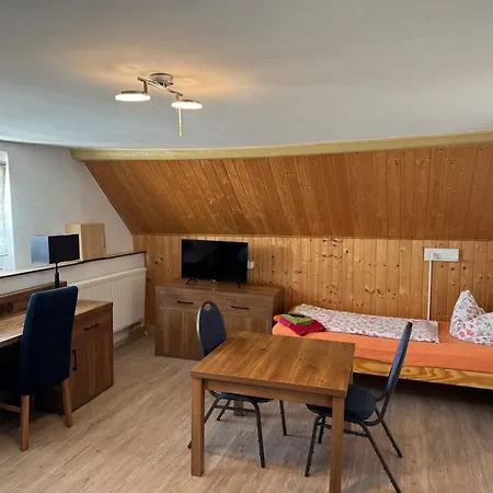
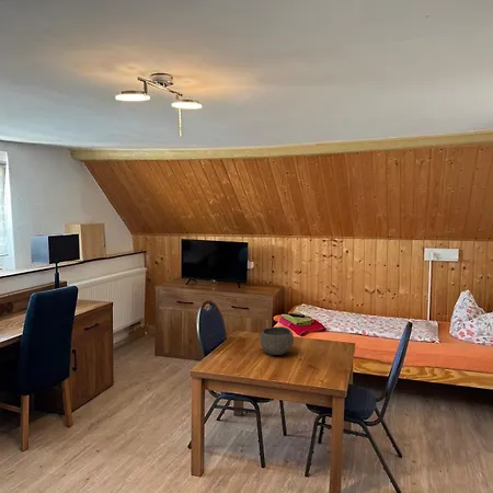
+ bowl (276, 341)
